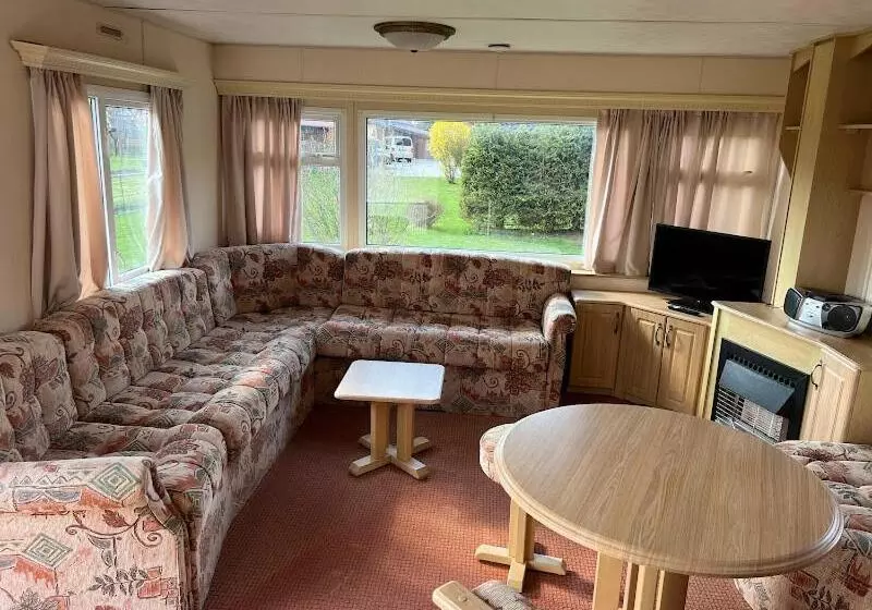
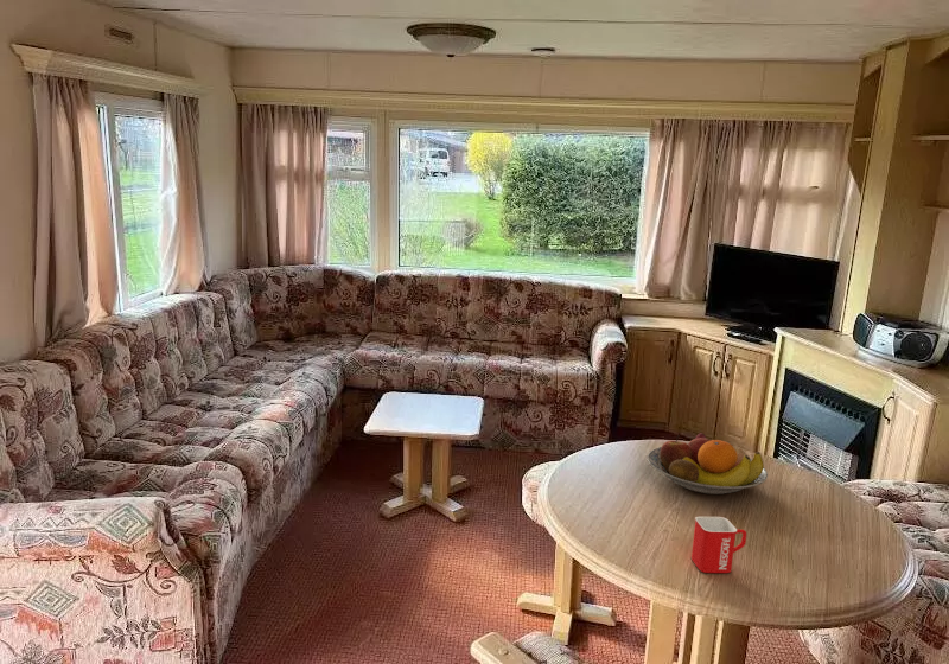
+ mug (720, 544)
+ fruit bowl (706, 459)
